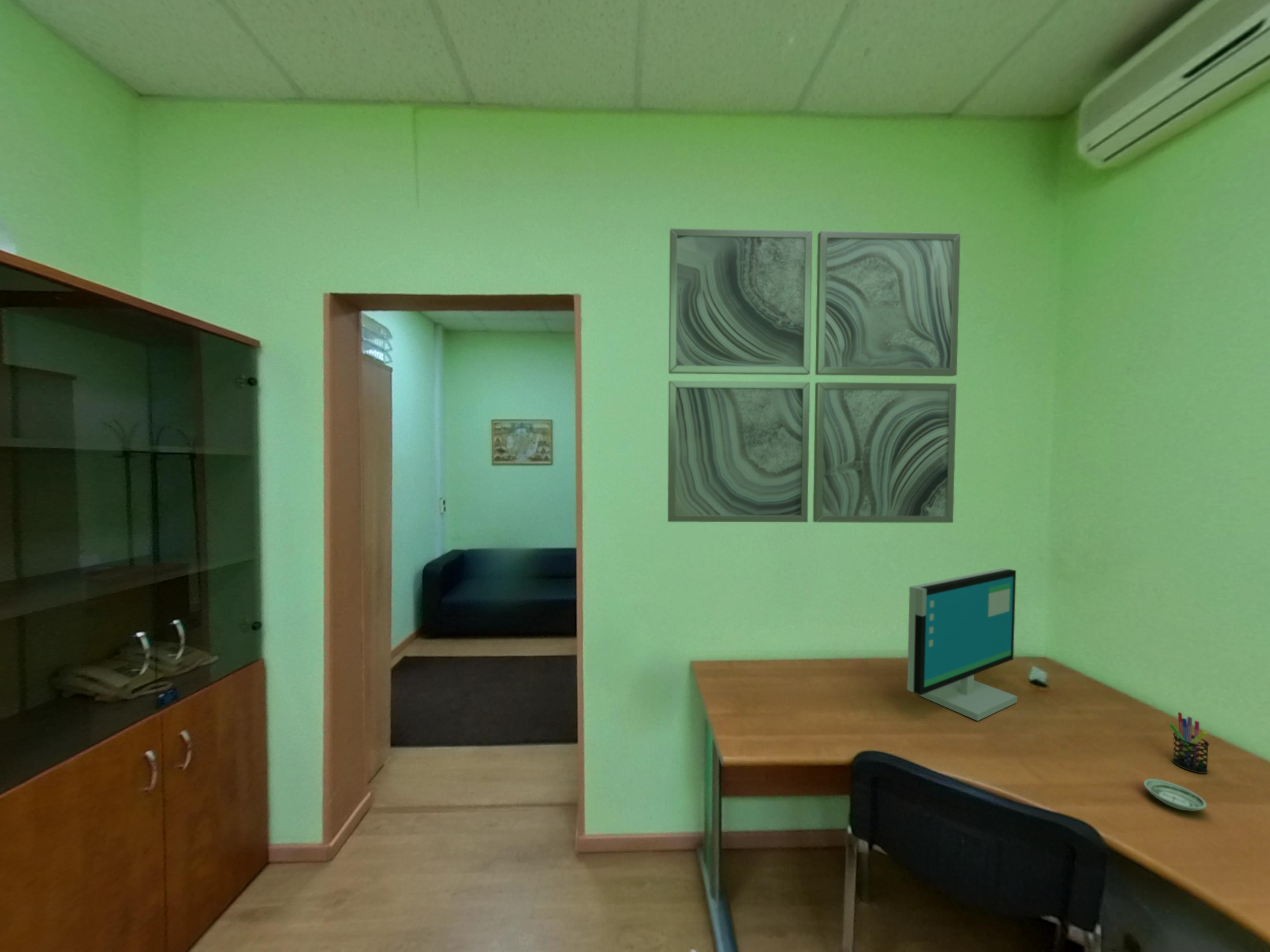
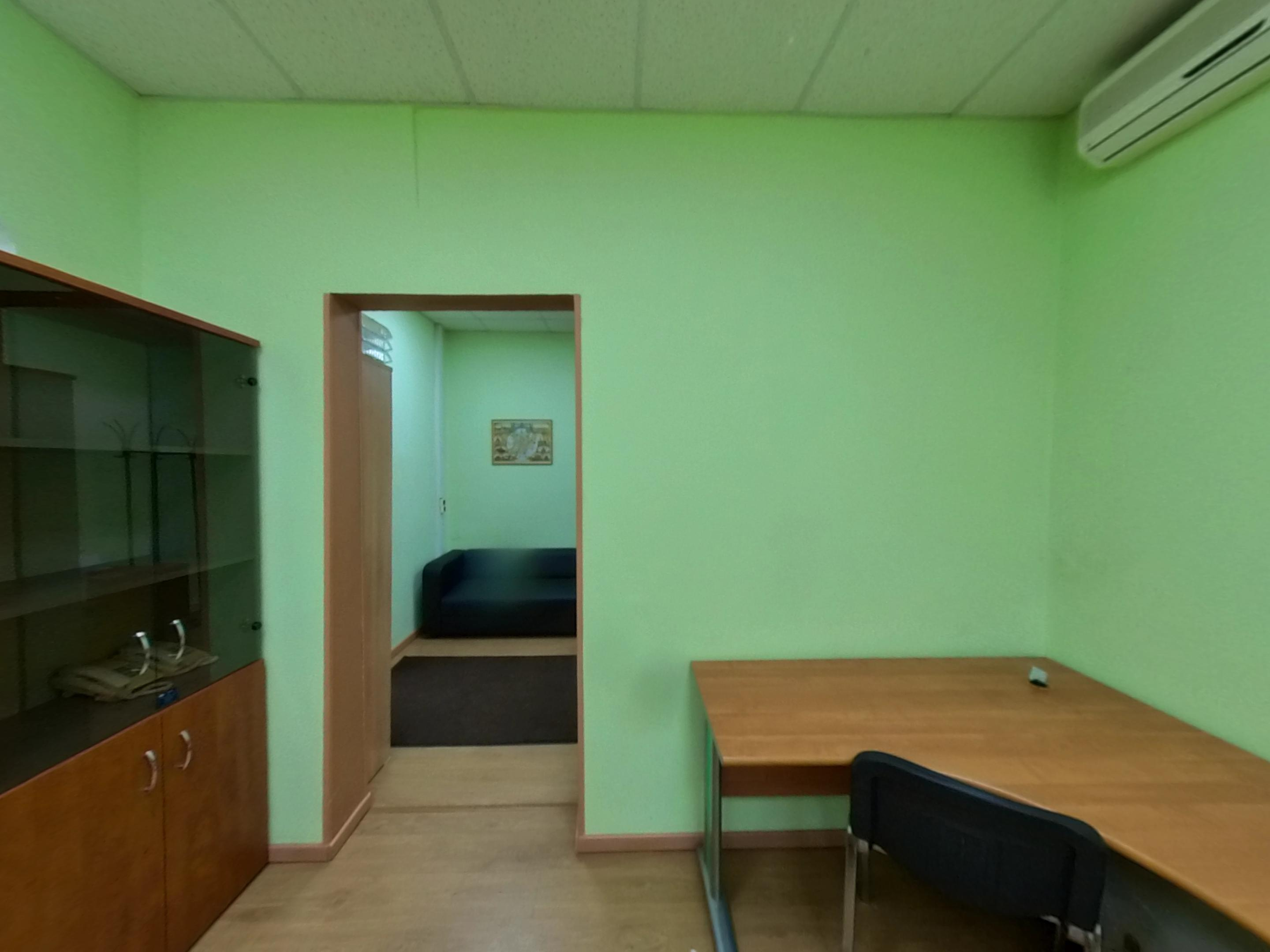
- saucer (1174, 797)
- wall art (815, 375)
- pen holder (1186, 741)
- computer monitor (968, 639)
